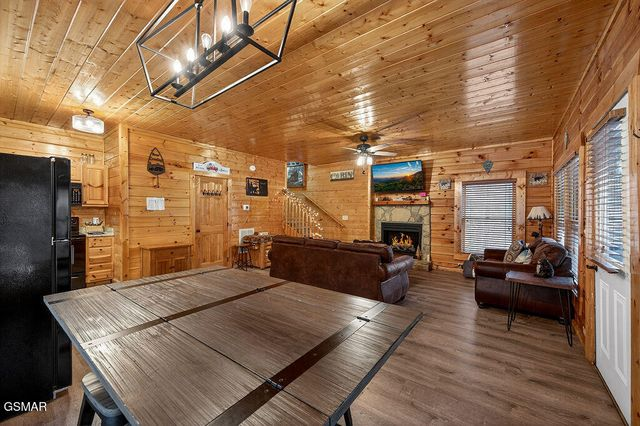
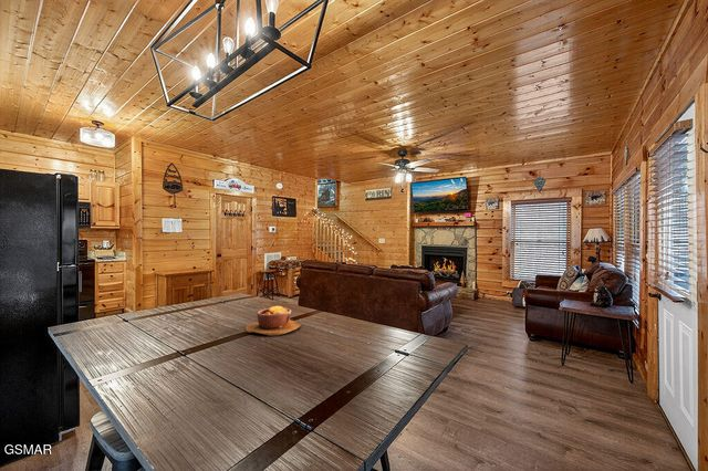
+ bowl (273, 317)
